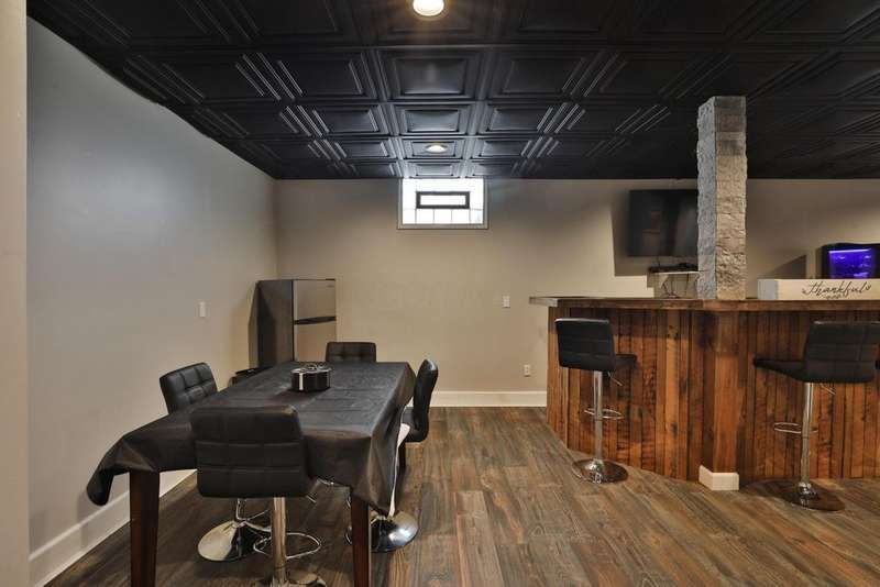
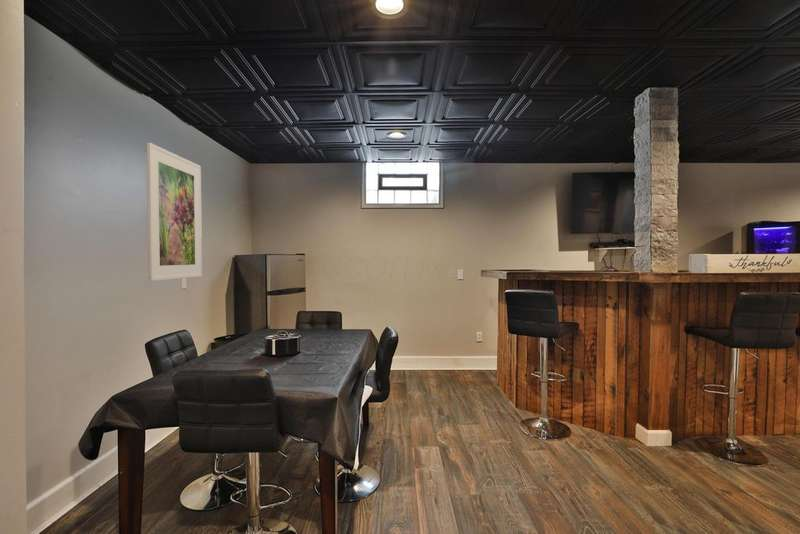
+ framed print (177, 217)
